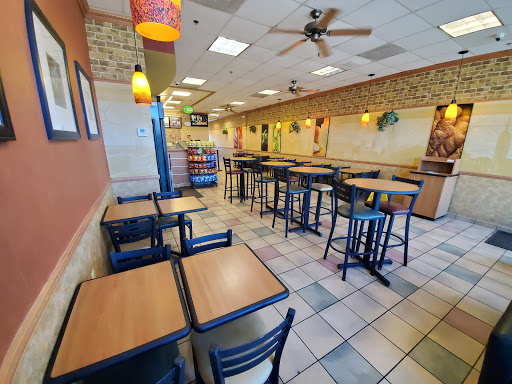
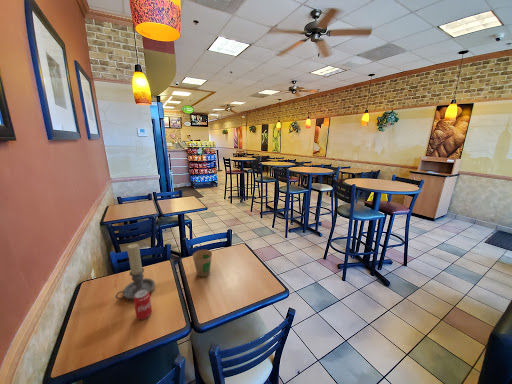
+ candle holder (133, 269)
+ beverage can (142, 304)
+ paper cup (202, 263)
